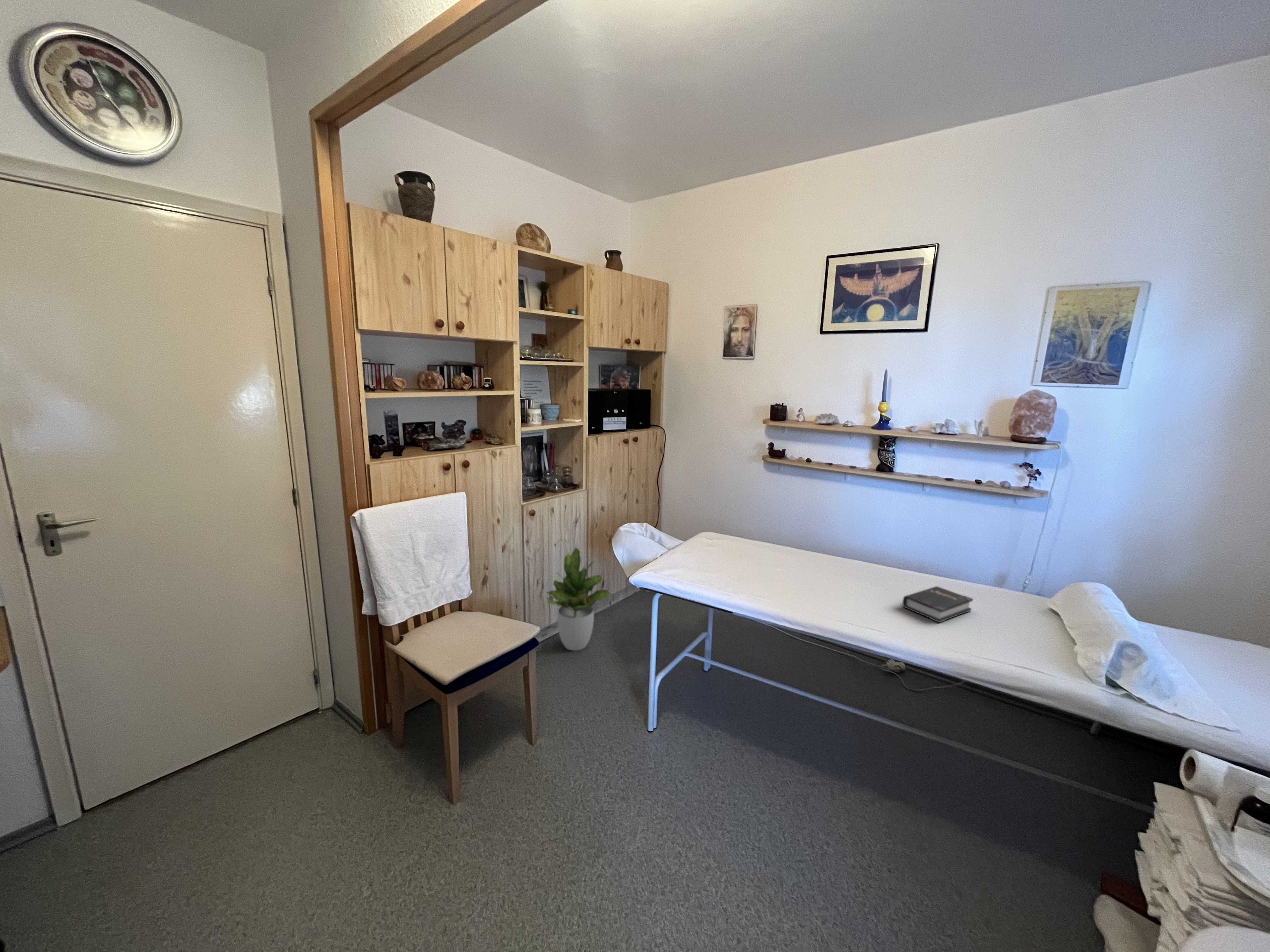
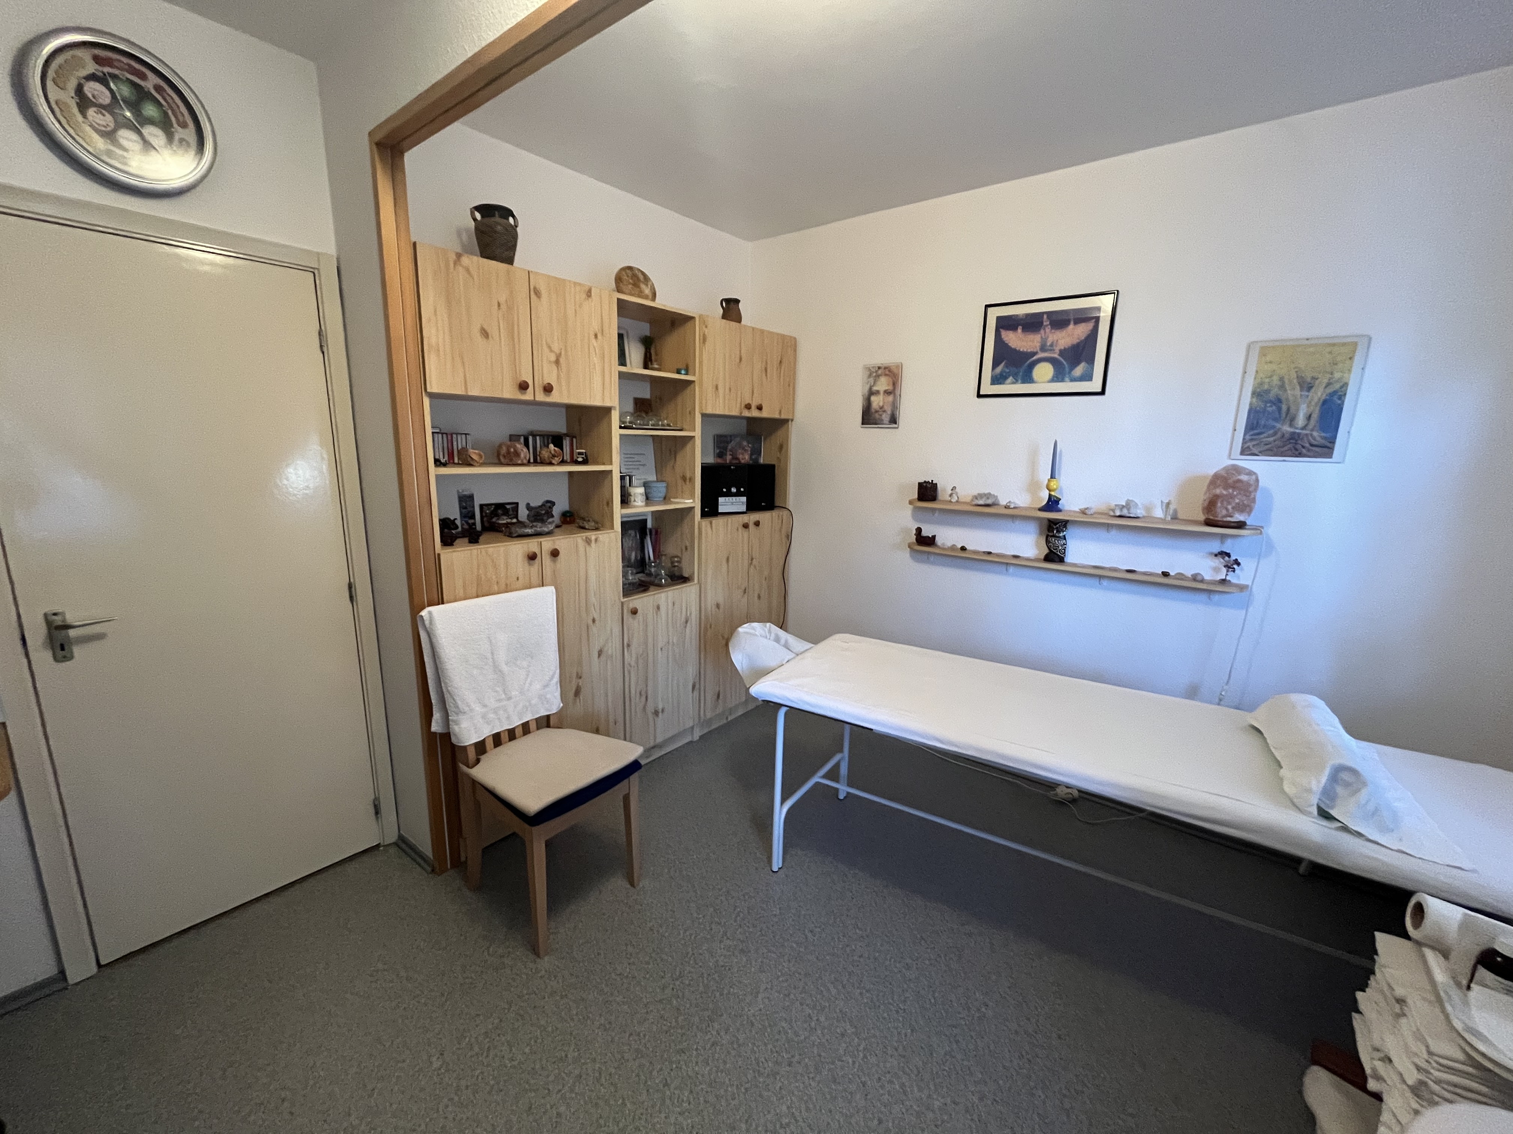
- potted plant (576, 600)
- hardback book (937, 603)
